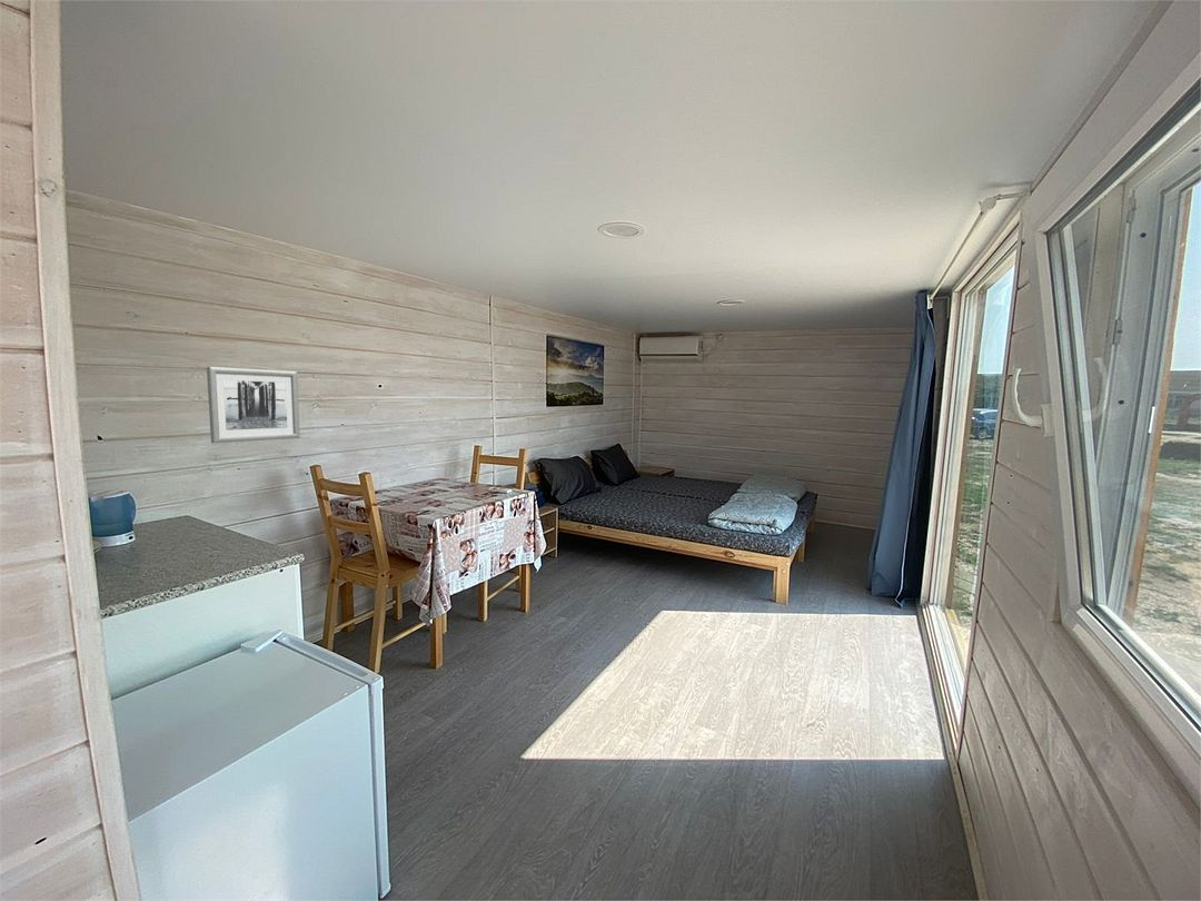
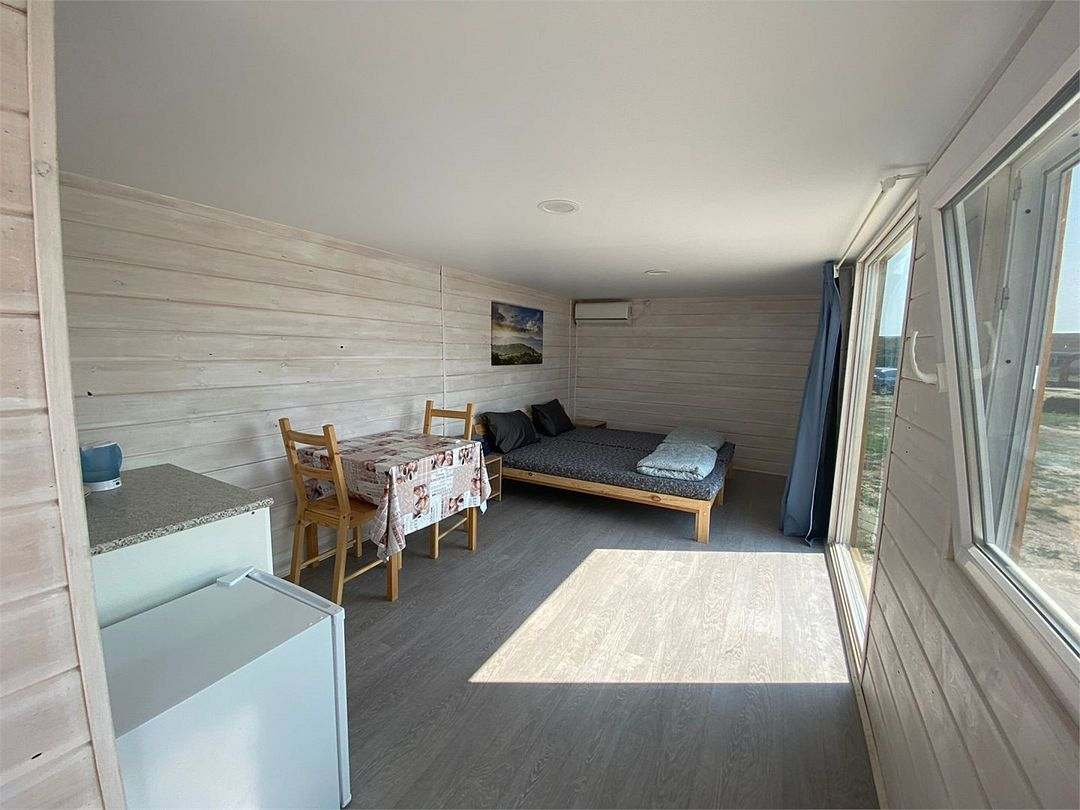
- wall art (256, 405)
